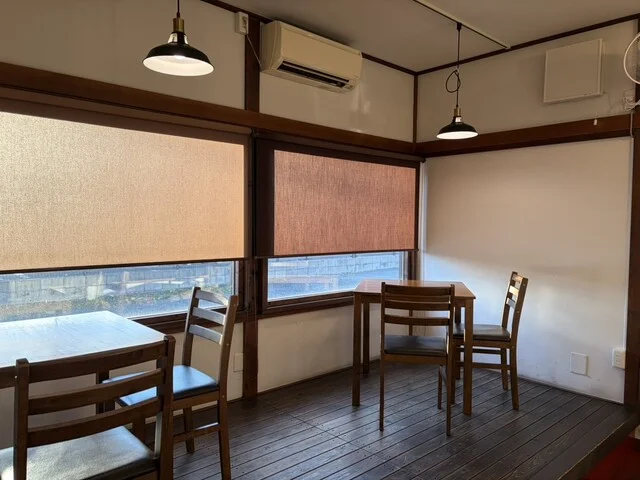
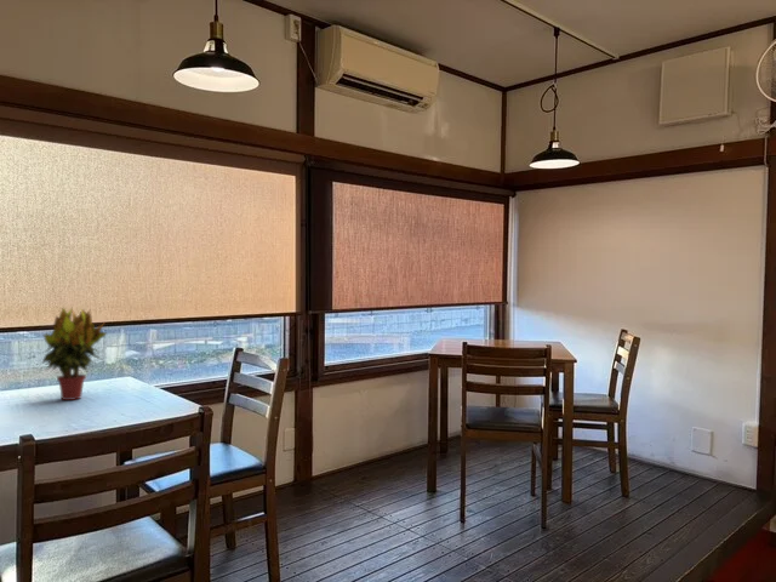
+ potted plant (70, 353)
